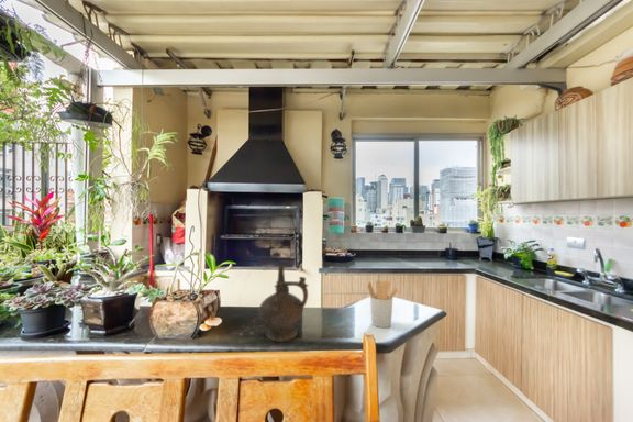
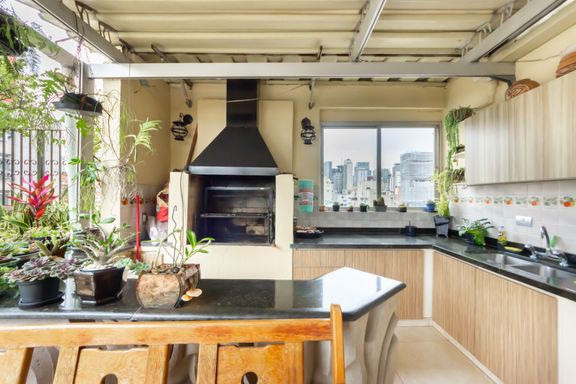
- utensil holder (381, 301)
- ceremonial vessel (284, 299)
